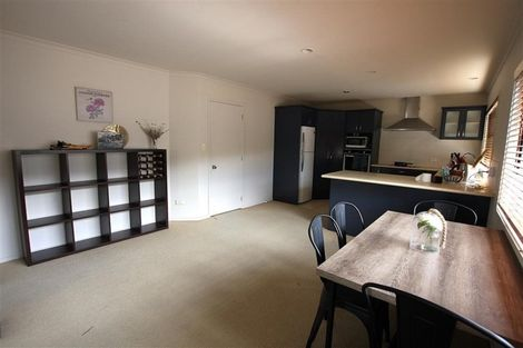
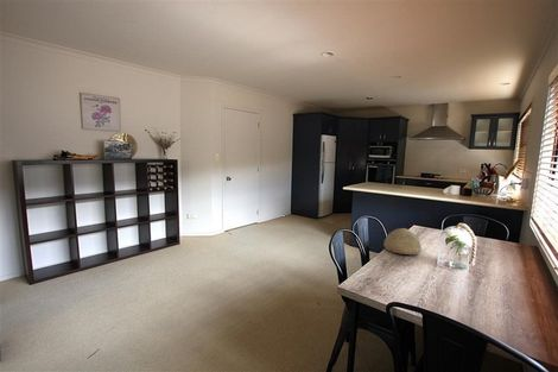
+ bowl (402, 239)
